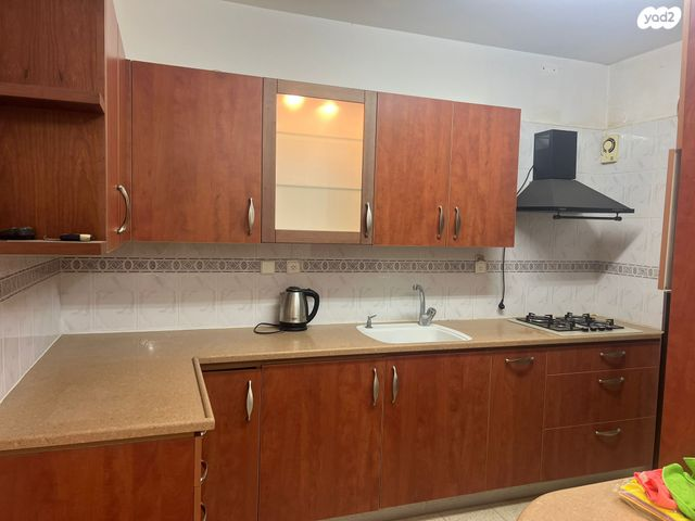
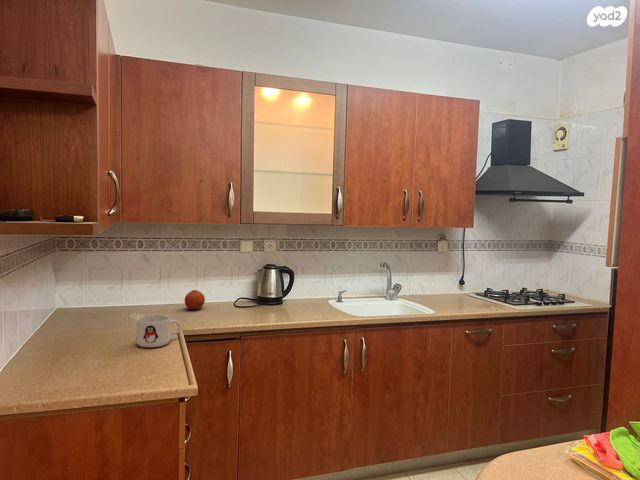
+ fruit (194, 299)
+ mug (159, 330)
